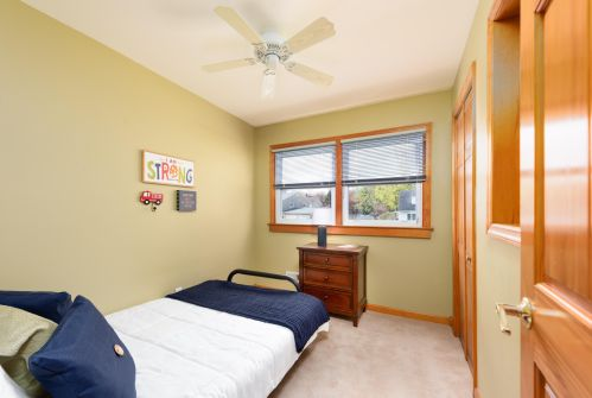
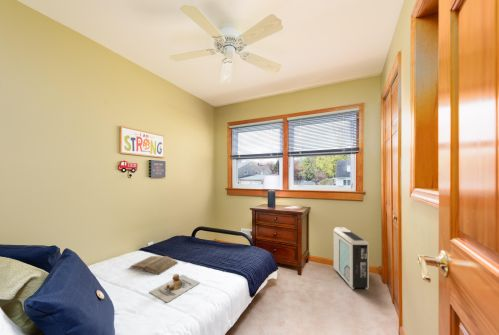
+ book (154, 262)
+ air purifier (349, 255)
+ teddy bear (175, 280)
